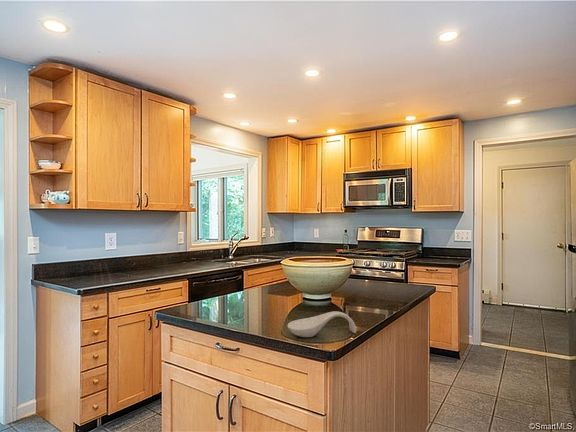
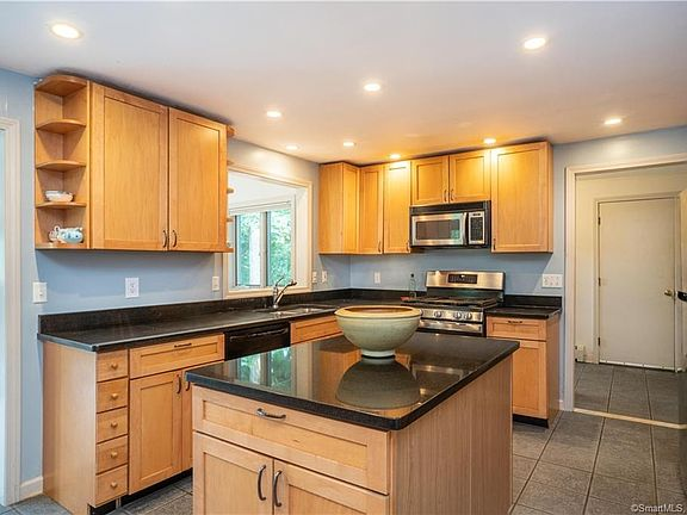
- spoon rest (321, 323)
